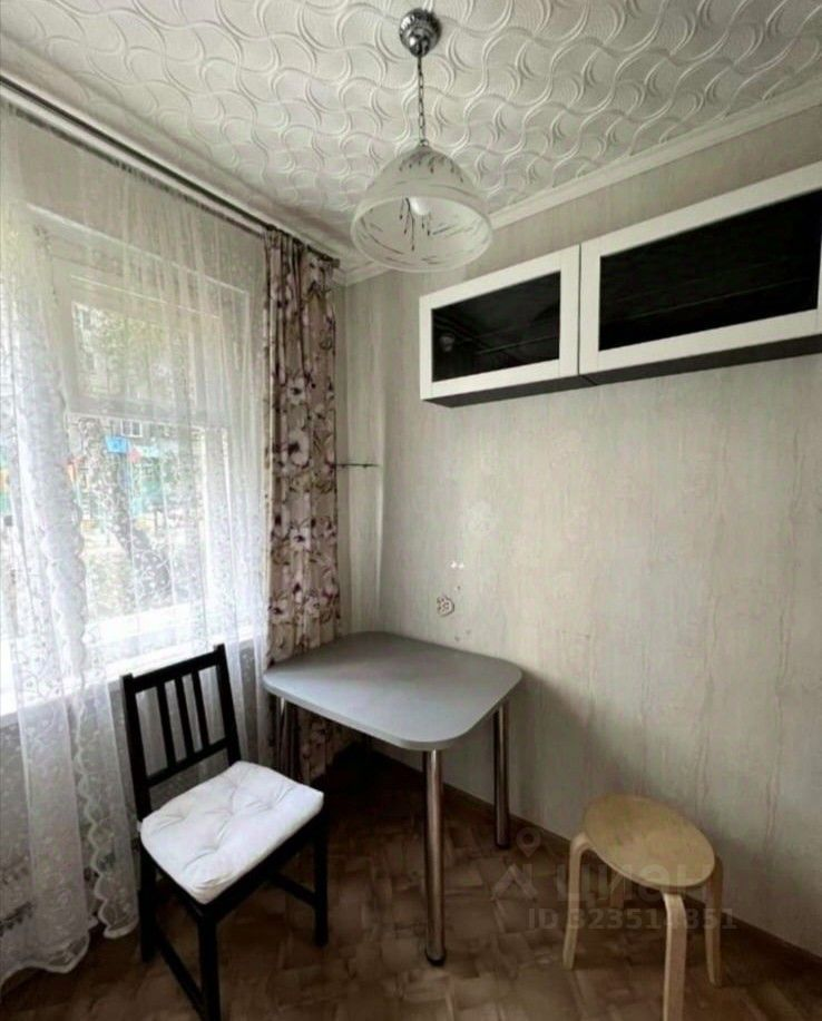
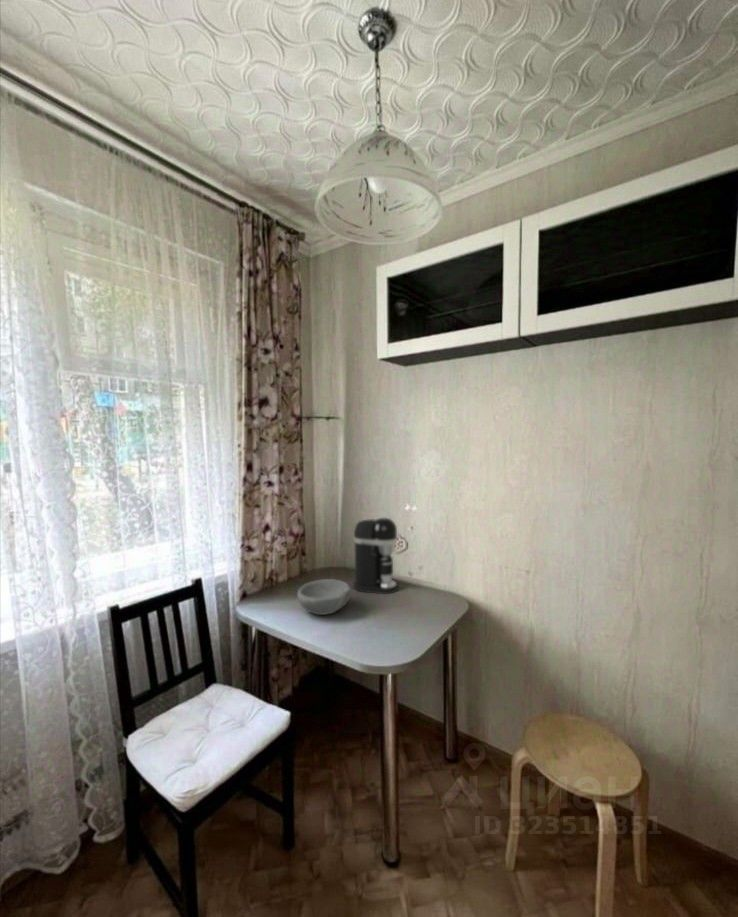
+ bowl (324, 598)
+ coffee maker (375, 552)
